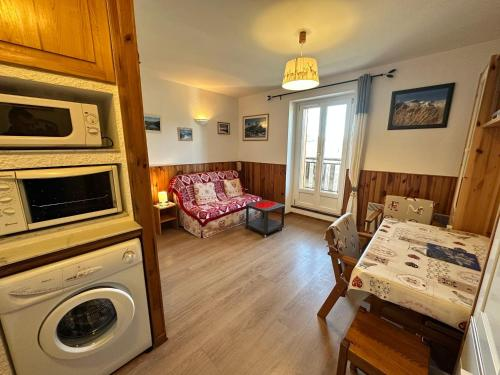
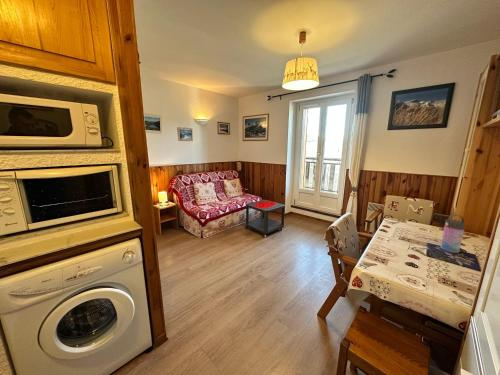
+ water bottle (453, 232)
